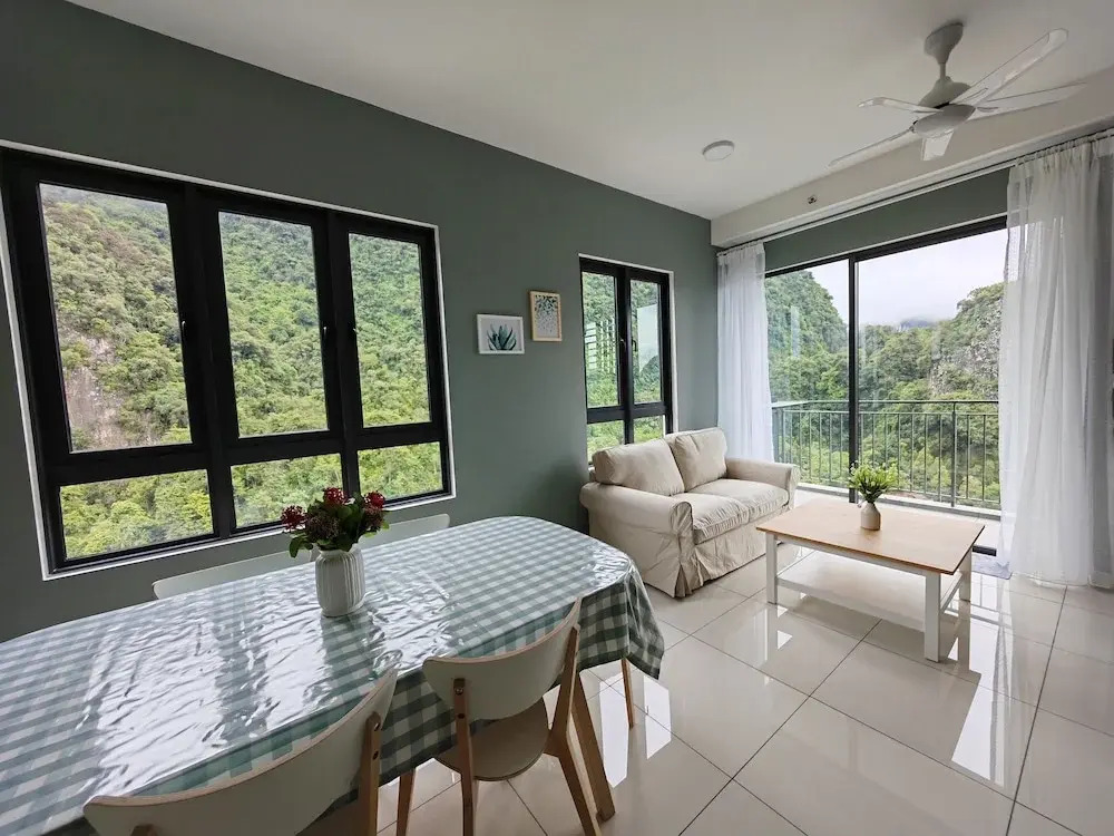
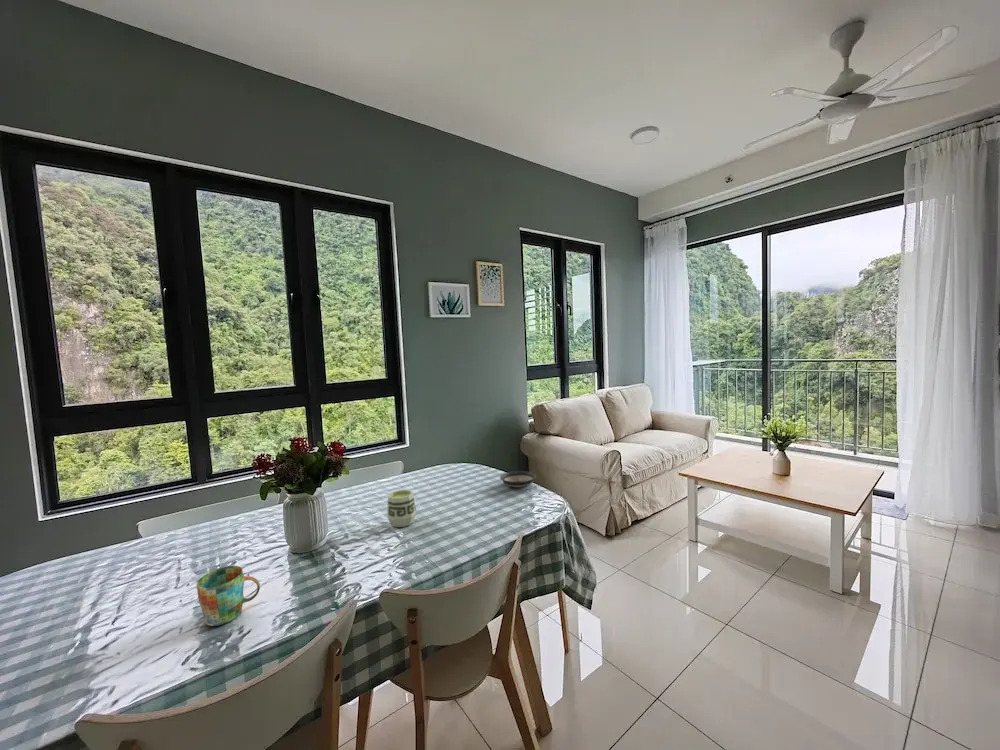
+ mug (230, 594)
+ saucer (518, 480)
+ cup (401, 508)
